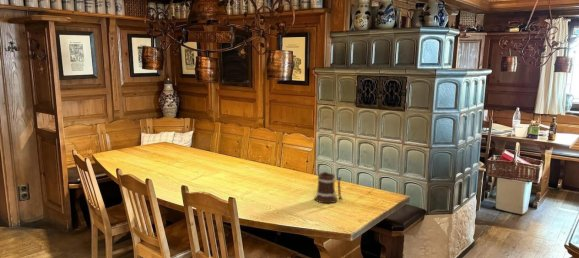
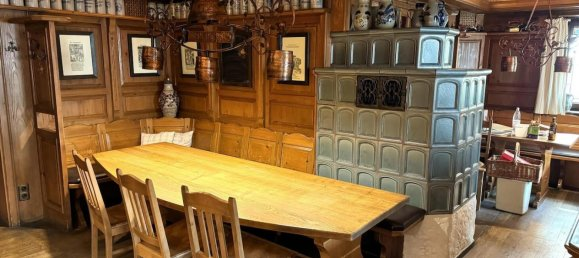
- beer mug (329, 187)
